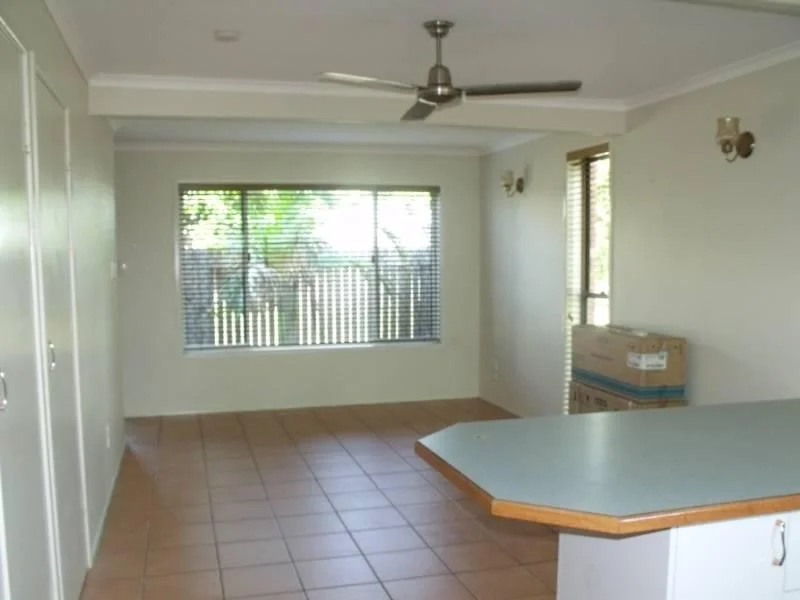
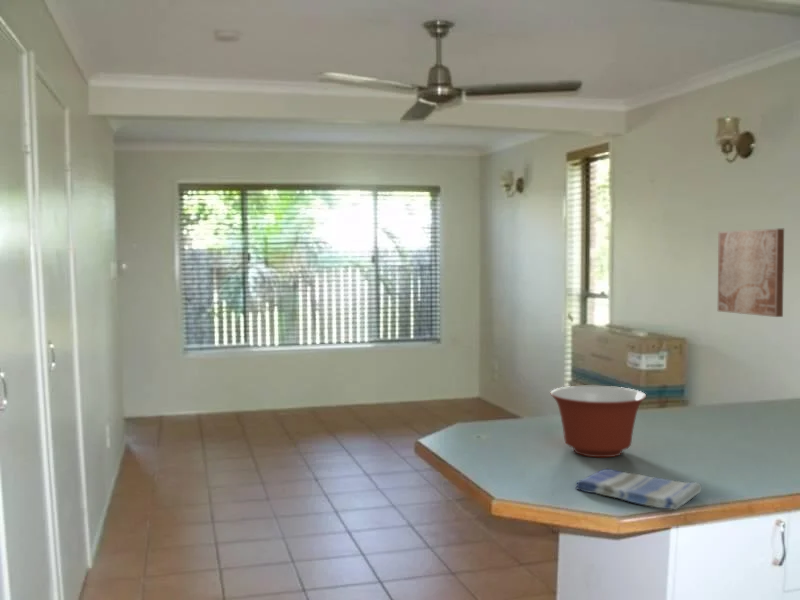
+ wall art (749, 272)
+ dish towel (638, 486)
+ mixing bowl (597, 422)
